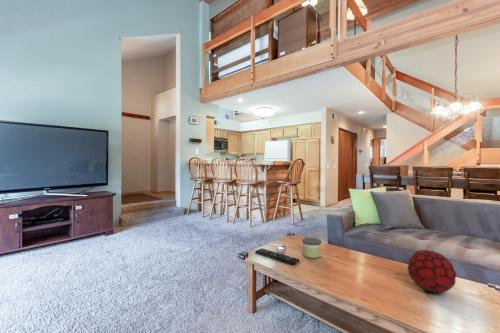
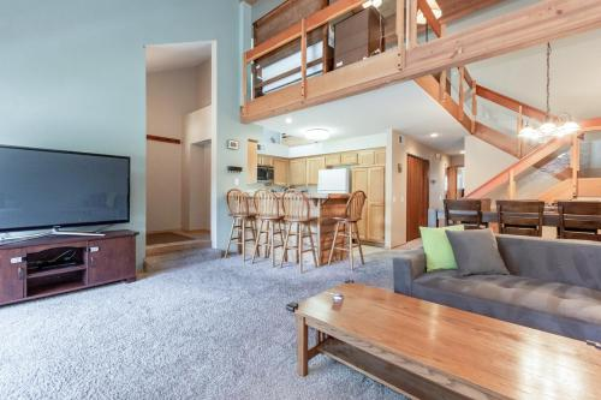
- remote control (276, 255)
- candle (311, 247)
- decorative orb (430, 270)
